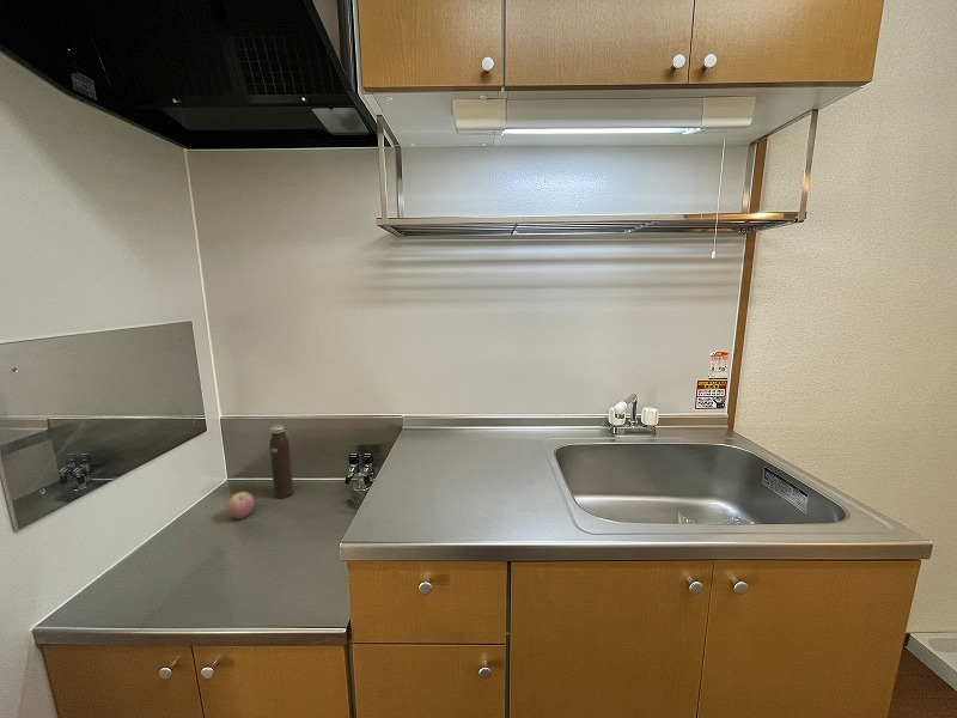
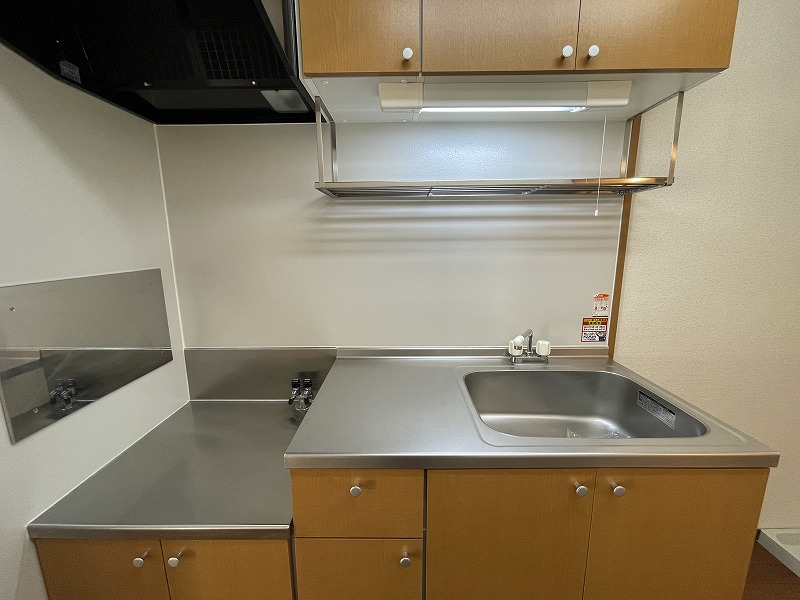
- water bottle (280, 461)
- apple (240, 504)
